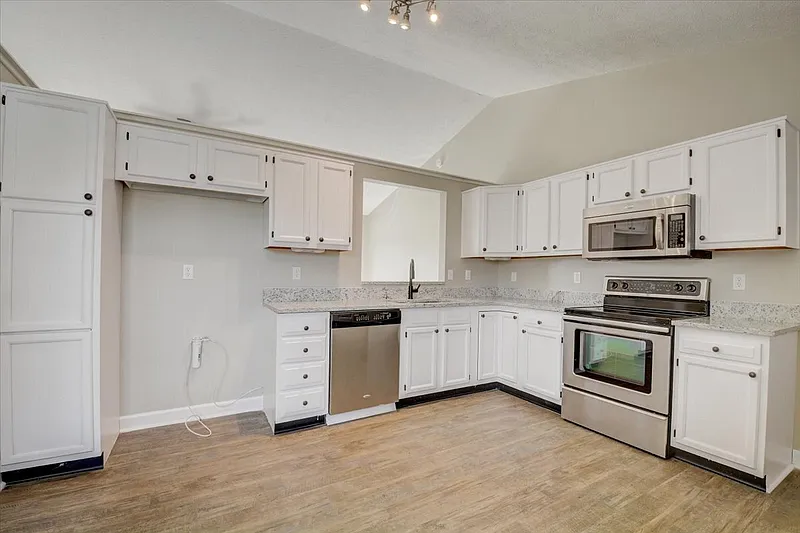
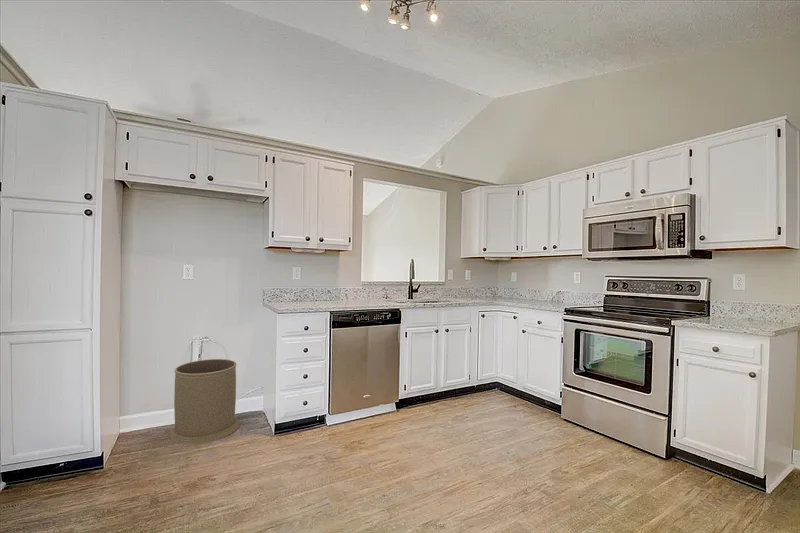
+ trash can (206, 397)
